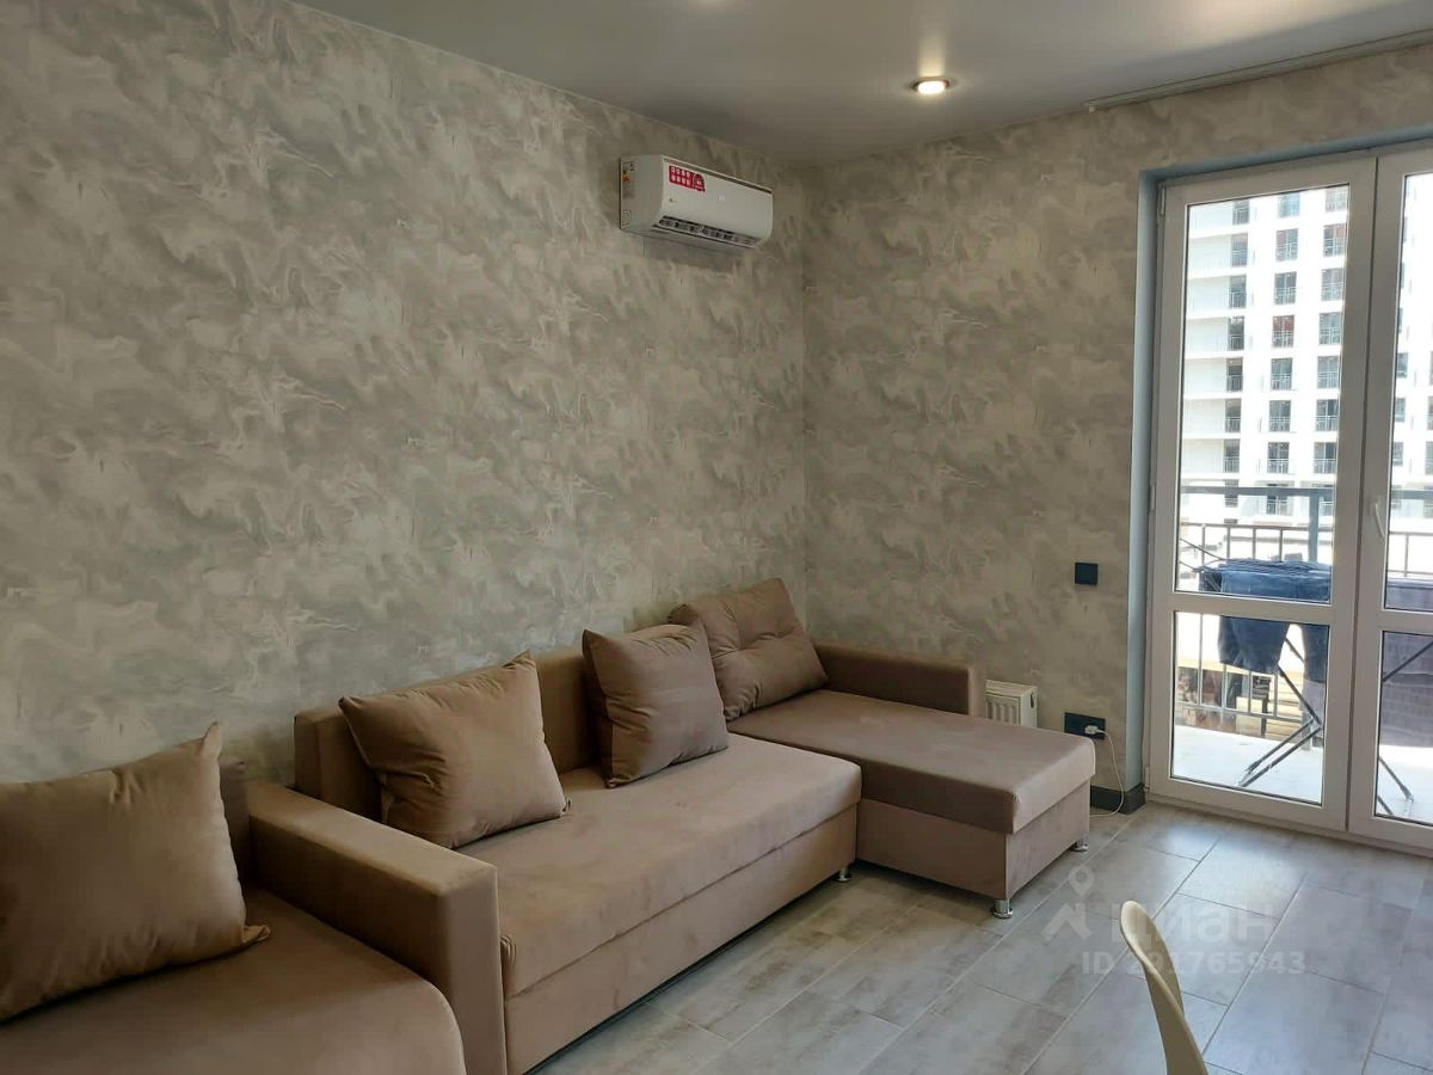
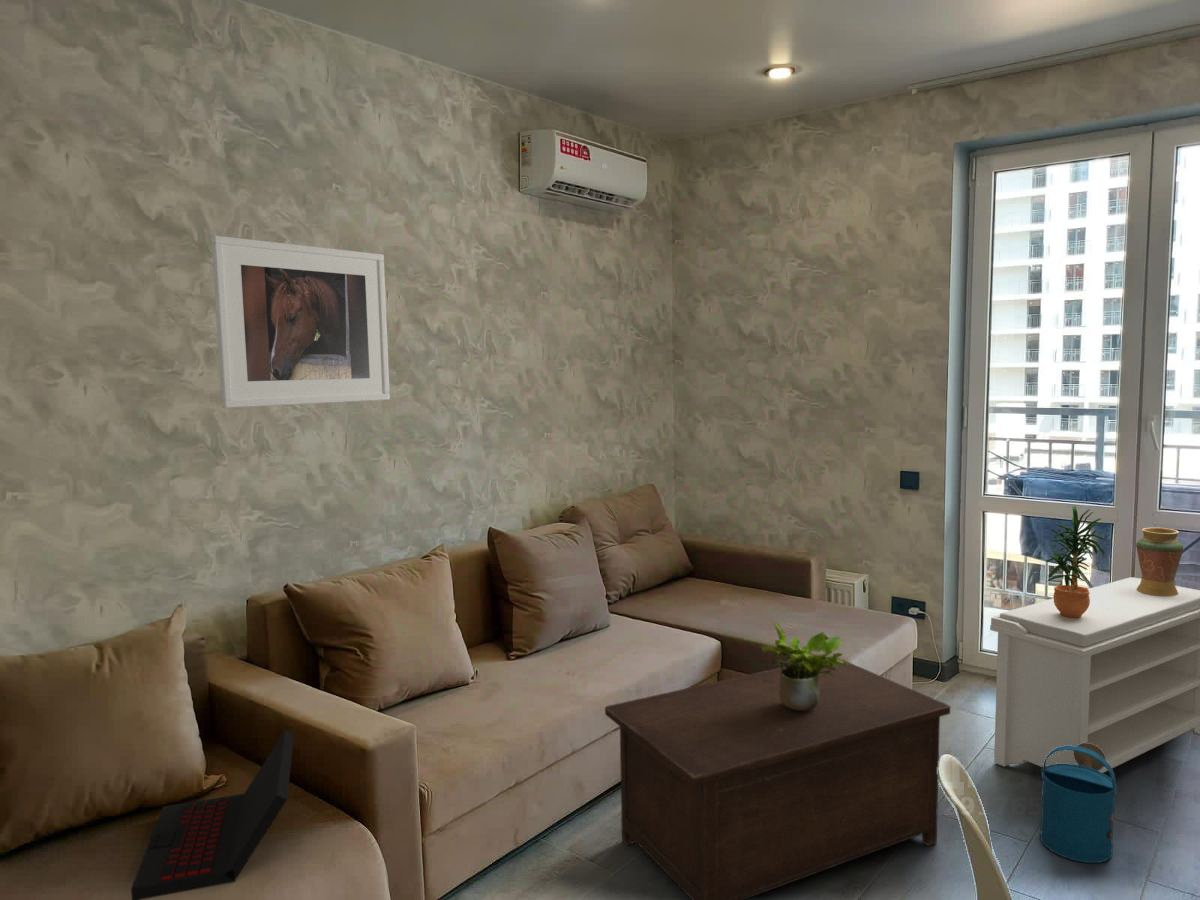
+ bench (1106, 675)
+ watering can (1081, 787)
+ potted plant (1076, 562)
+ potted plant (803, 667)
+ laptop (221, 805)
+ cabinet (775, 774)
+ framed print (308, 325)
+ decorative vase (1158, 560)
